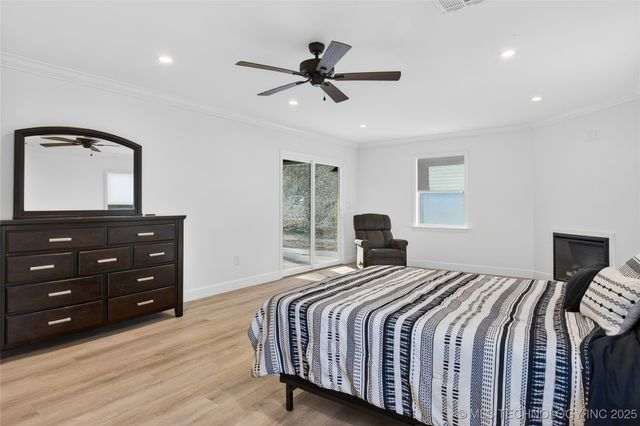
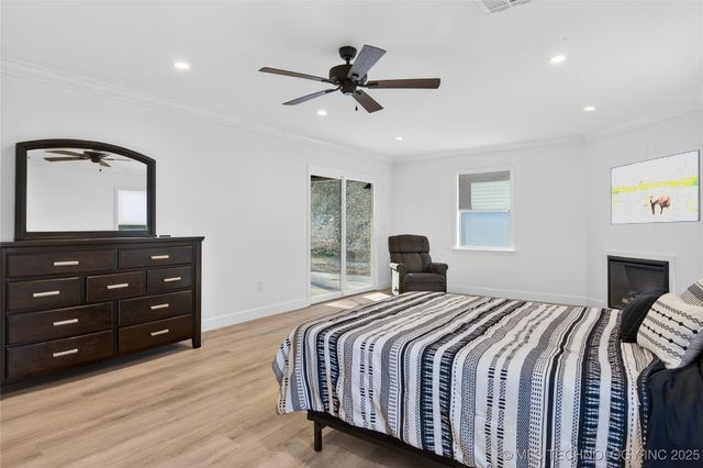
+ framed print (649, 191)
